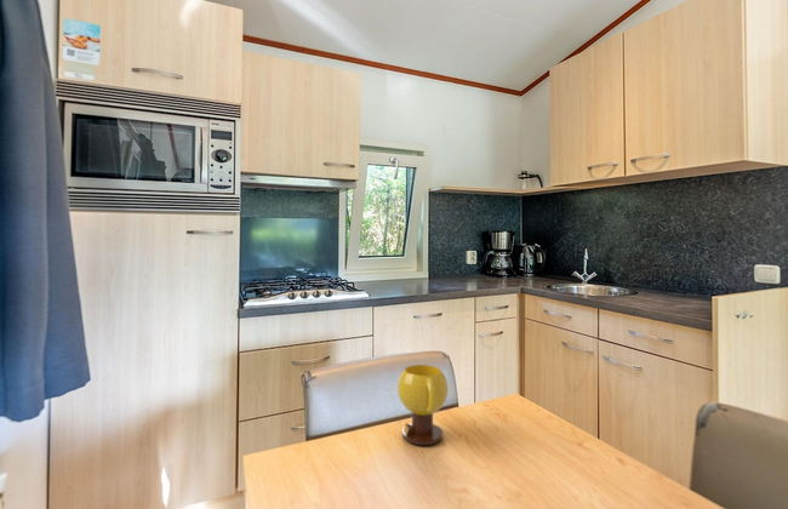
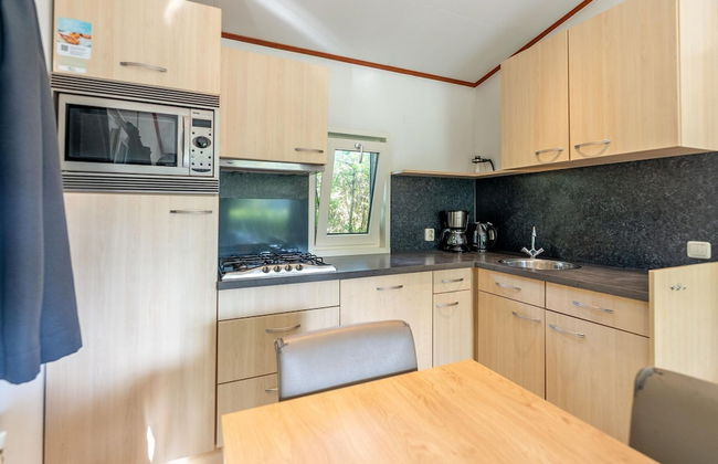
- mug (422, 402)
